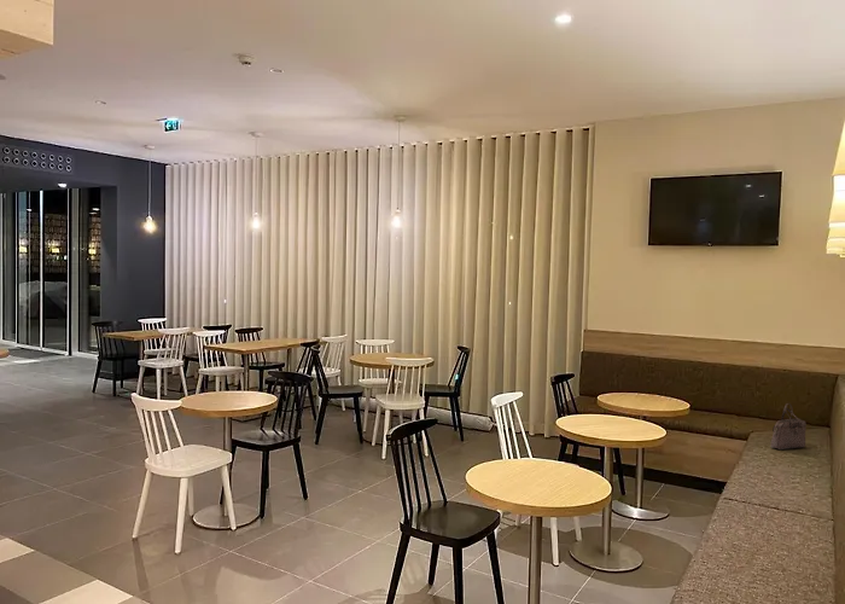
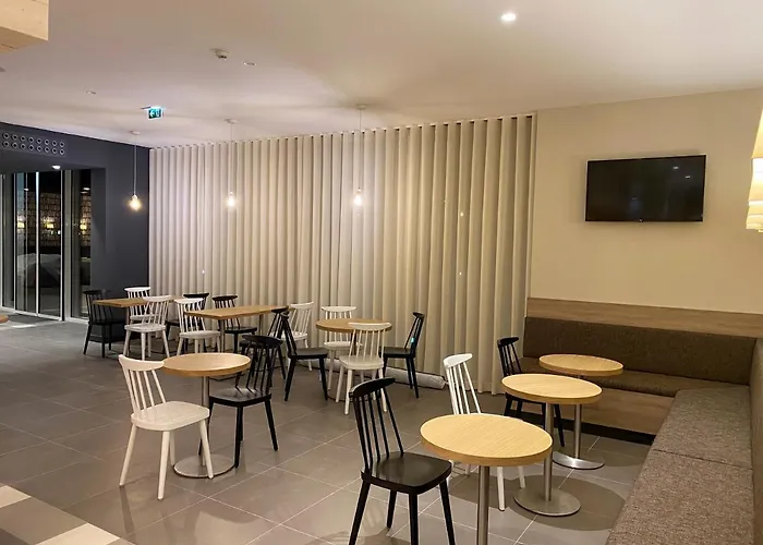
- handbag (789, 425)
